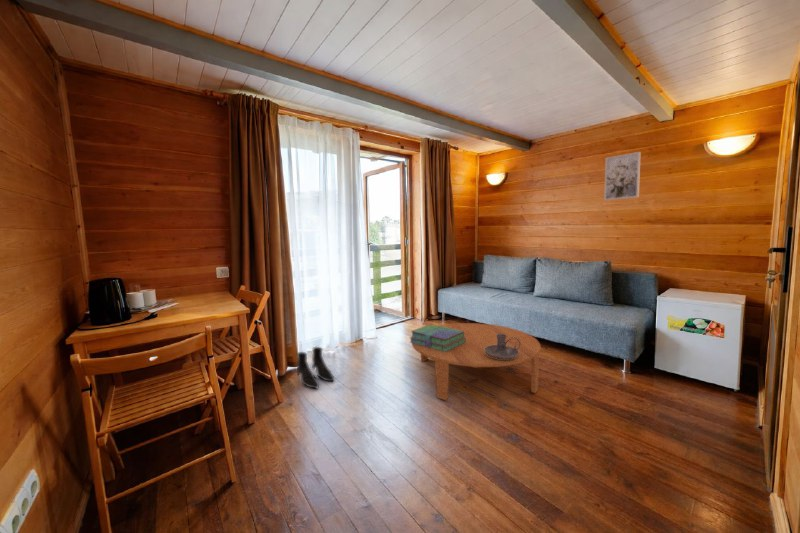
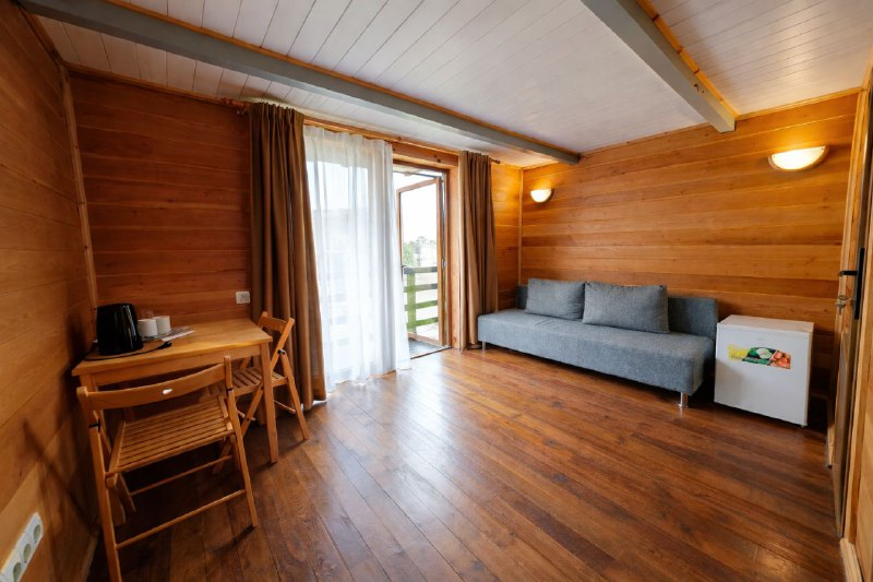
- wall art (621, 177)
- stack of books (437, 336)
- coffee table (473, 357)
- candle holder (504, 344)
- boots (314, 365)
